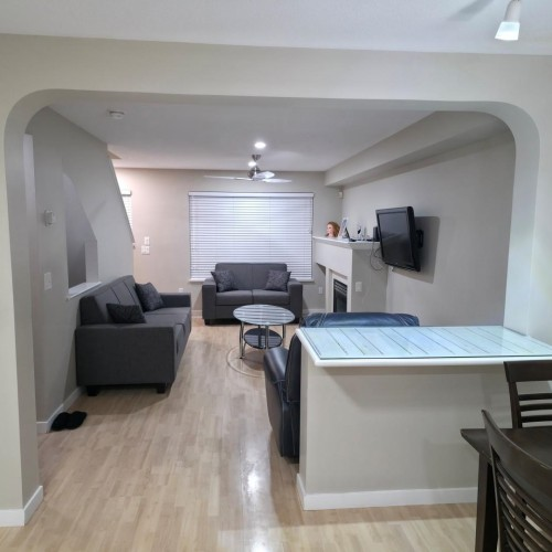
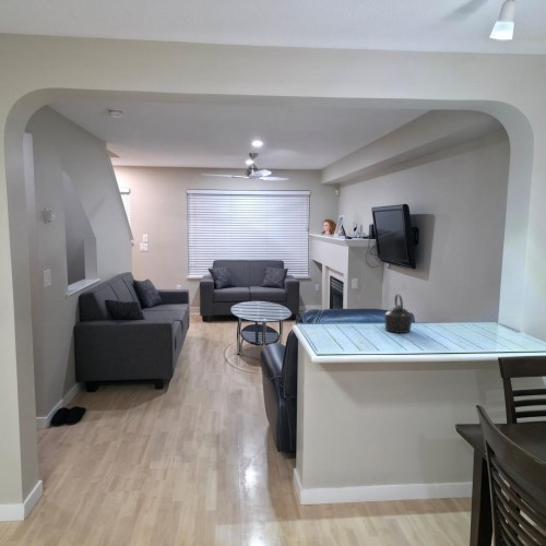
+ kettle (400, 313)
